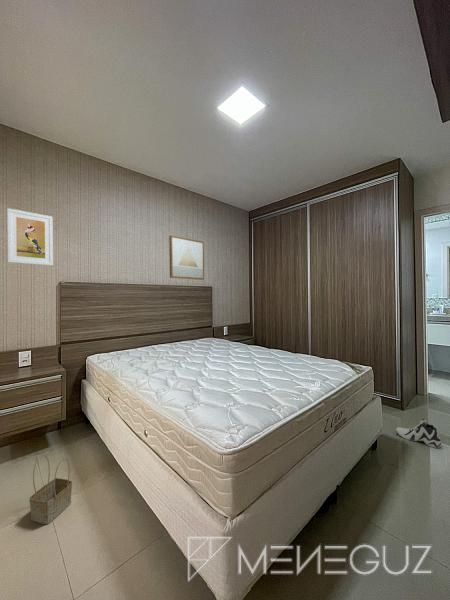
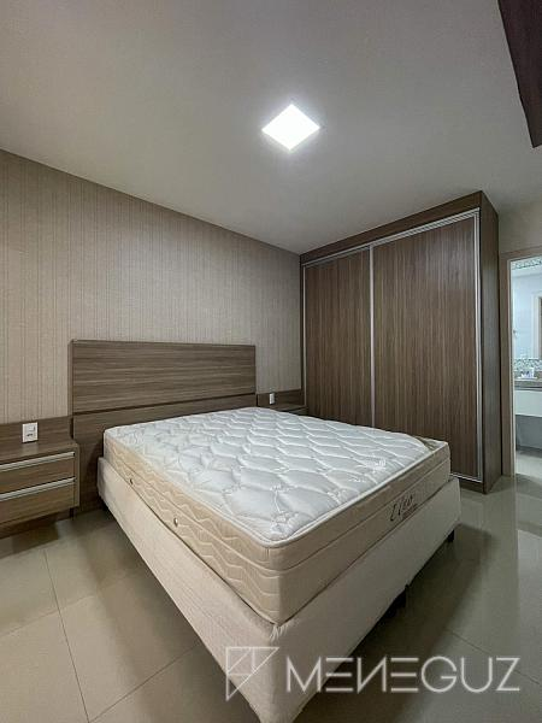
- sneaker (417, 428)
- wall art (187, 258)
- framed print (31, 238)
- basket (52, 483)
